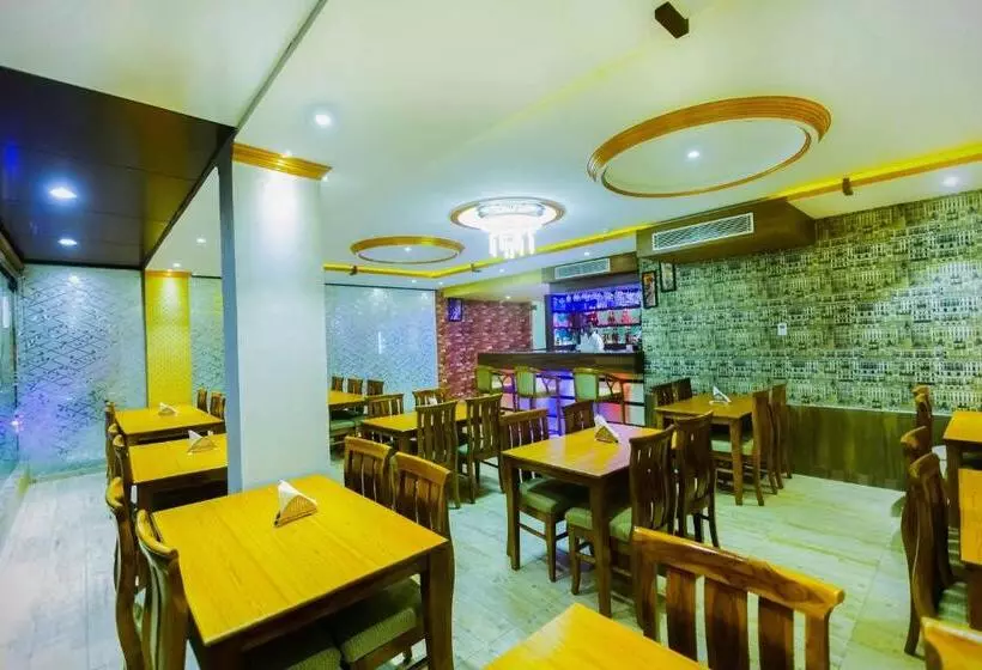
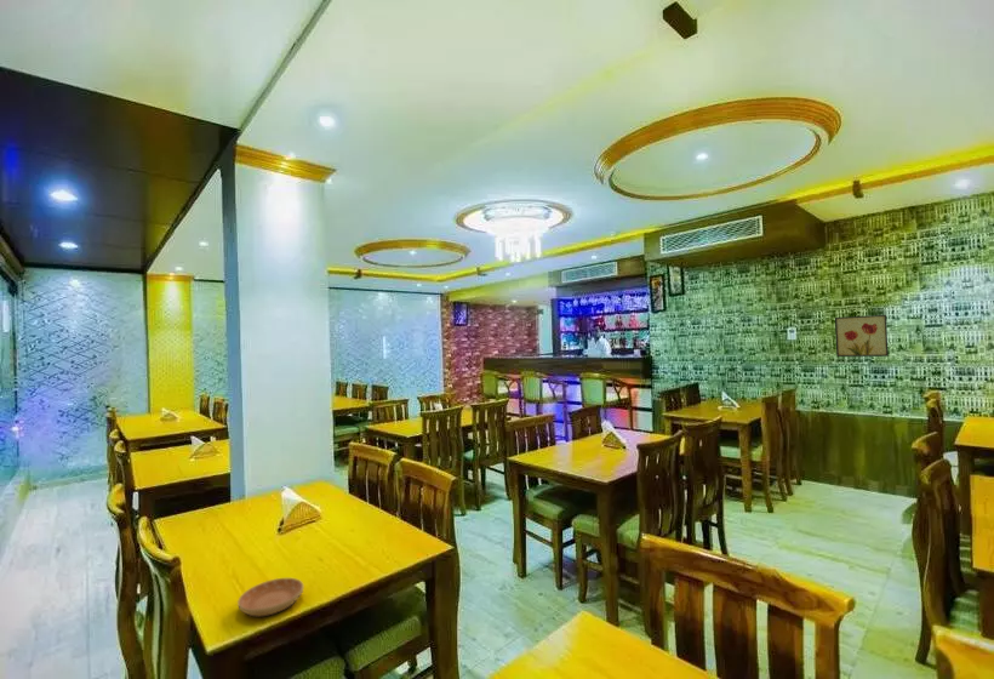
+ saucer (272, 598)
+ wall art (861, 336)
